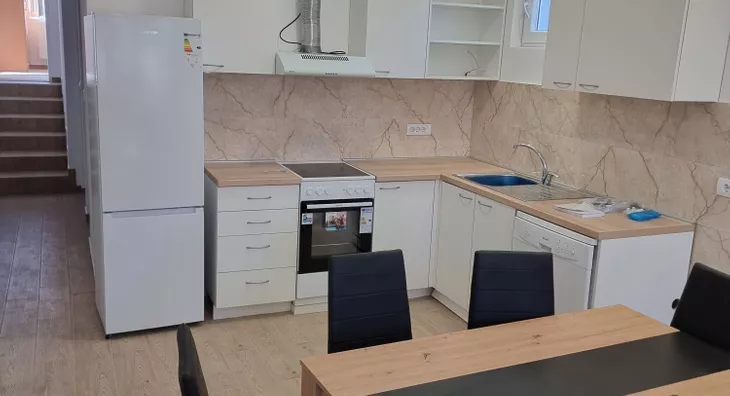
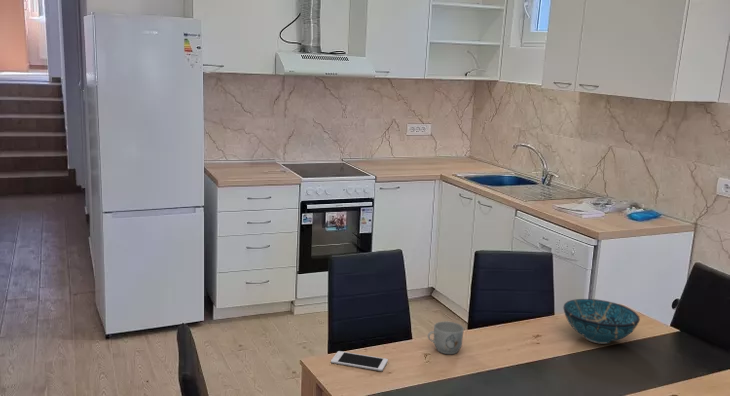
+ mug (444, 338)
+ cell phone (359, 360)
+ decorative bowl (599, 324)
